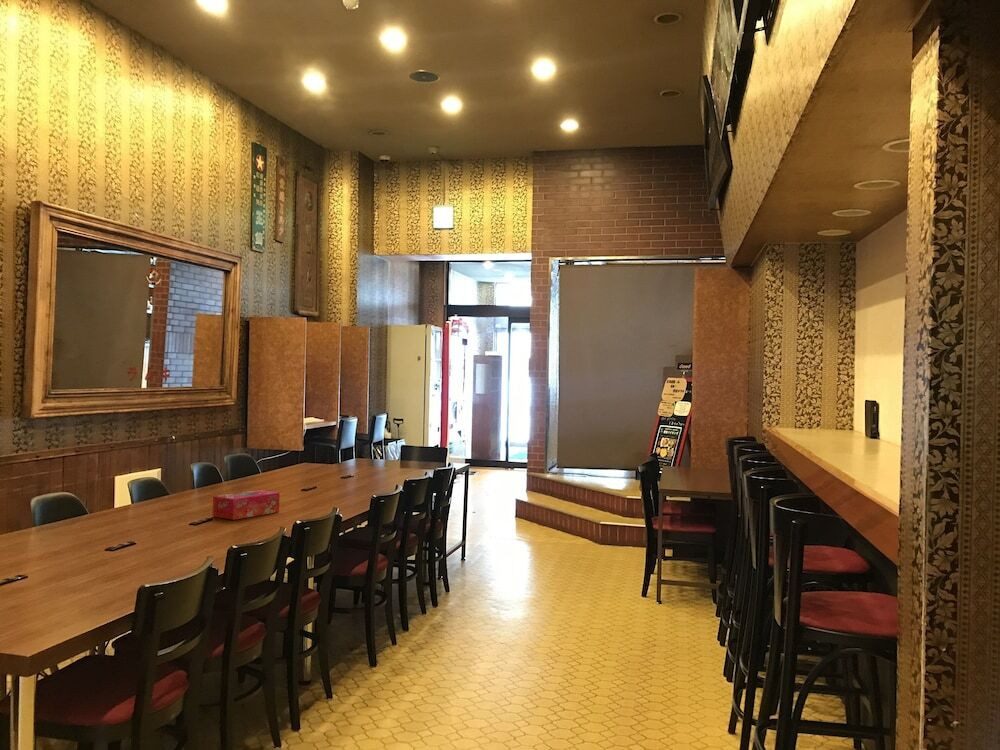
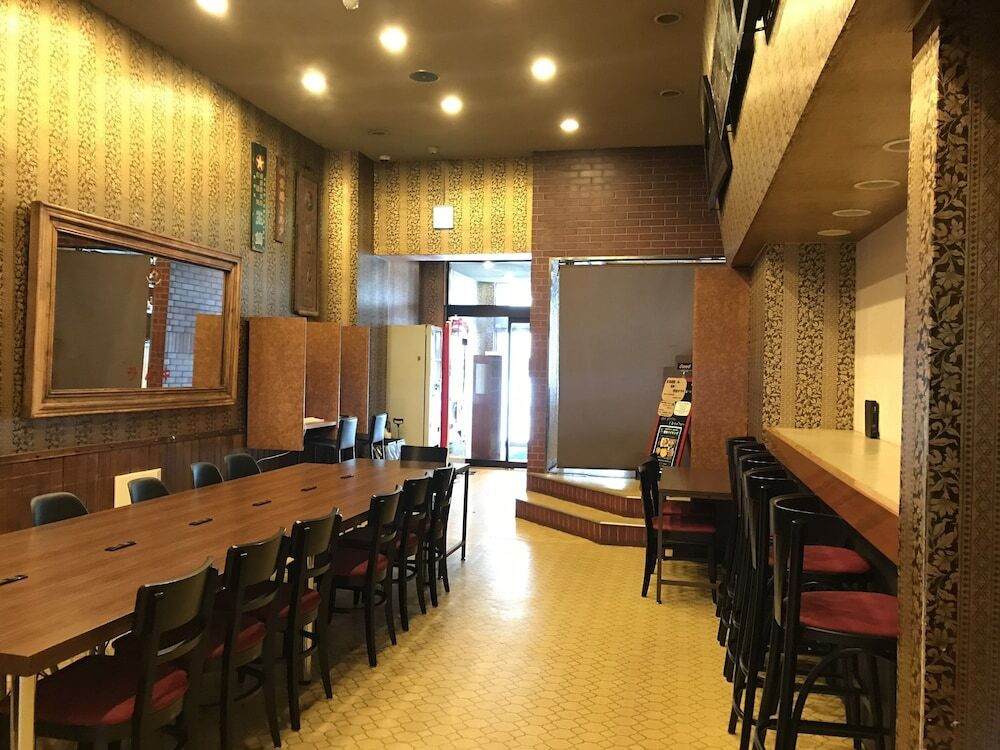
- tissue box (246, 504)
